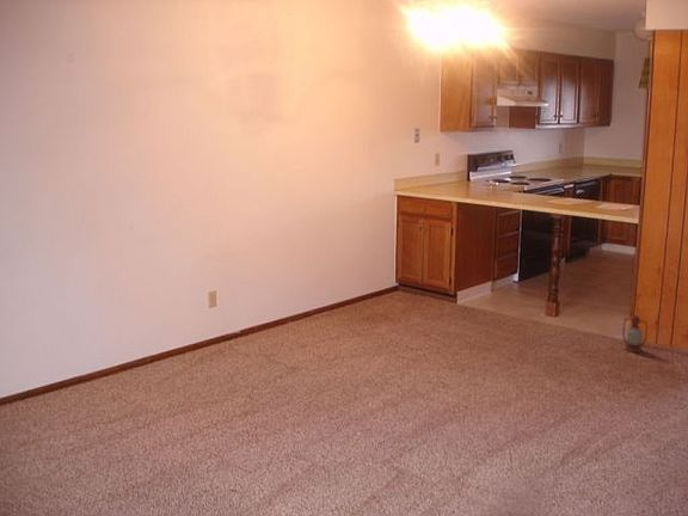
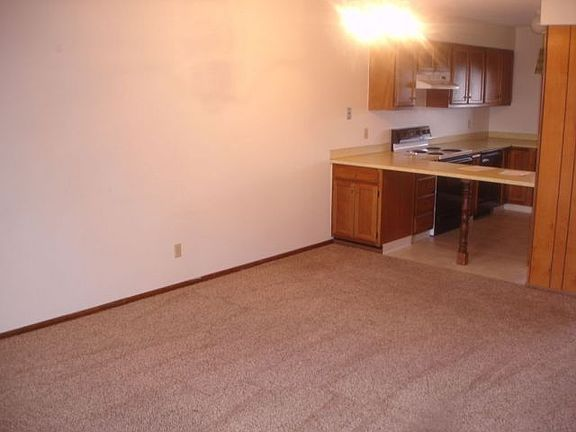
- lantern (634, 327)
